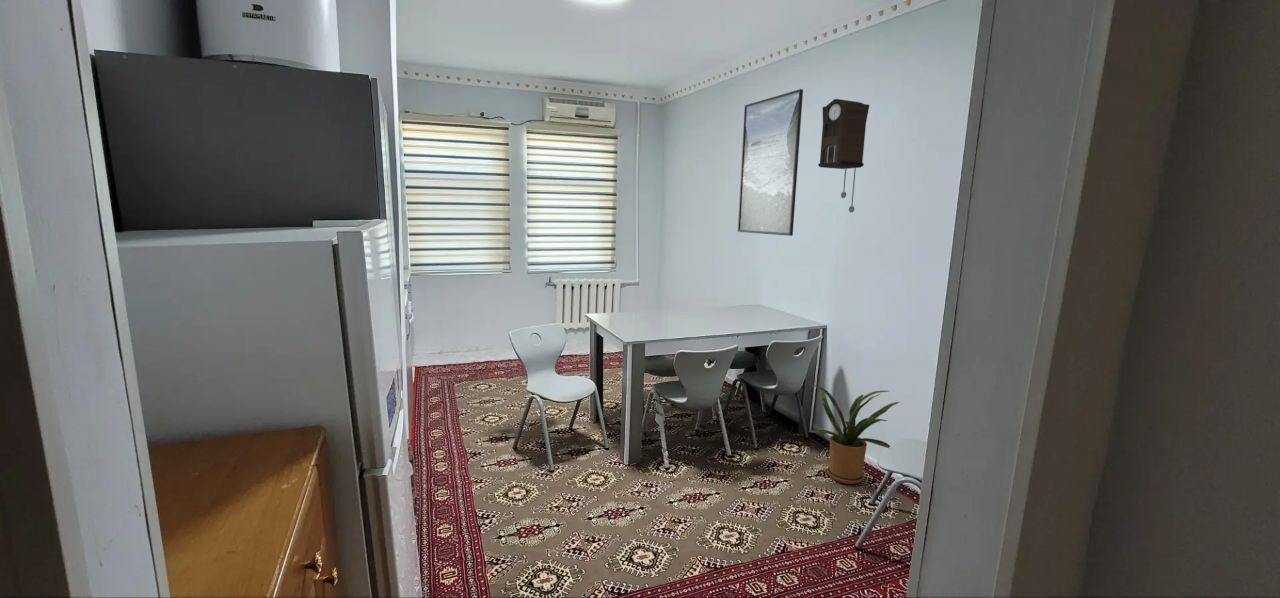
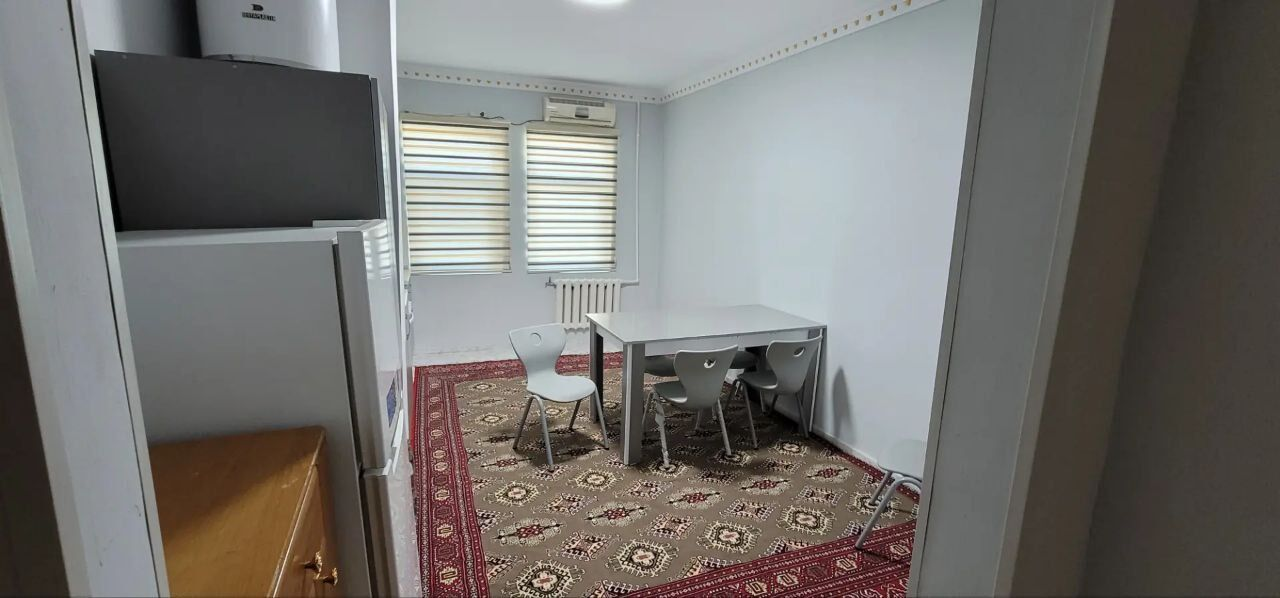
- pendulum clock (841, 157)
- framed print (767, 167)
- house plant (852, 429)
